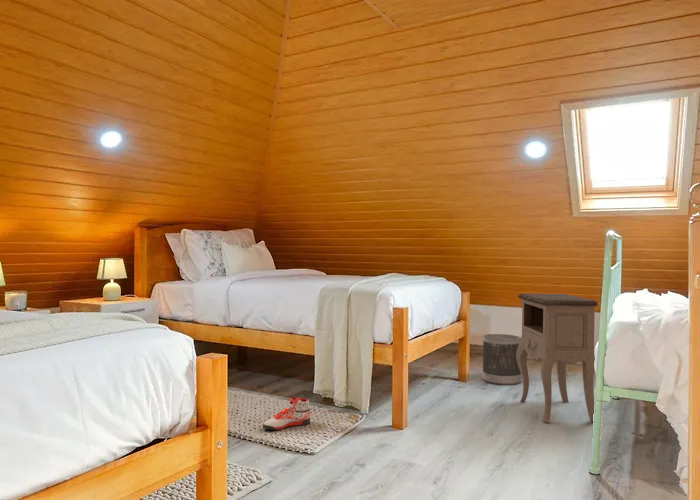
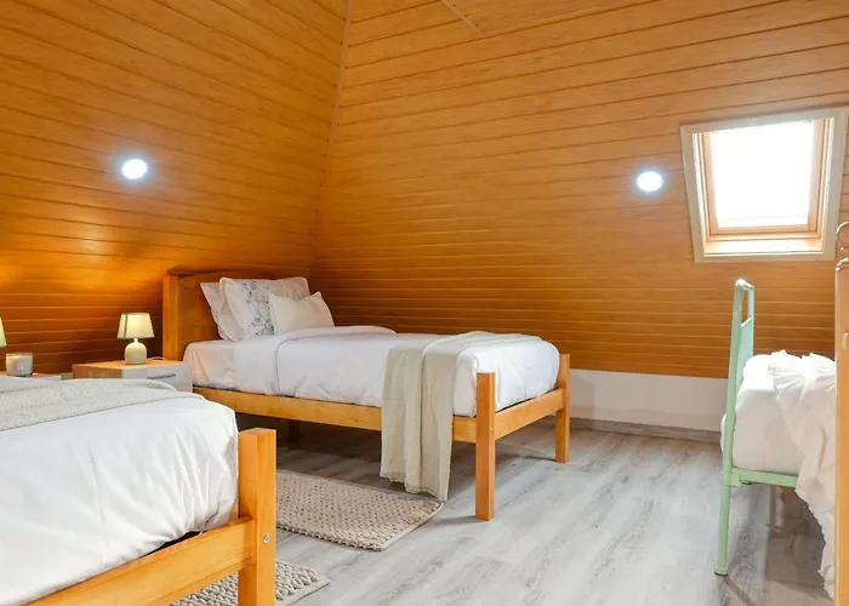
- sneaker (286, 412)
- wastebasket (501, 358)
- nightstand (554, 354)
